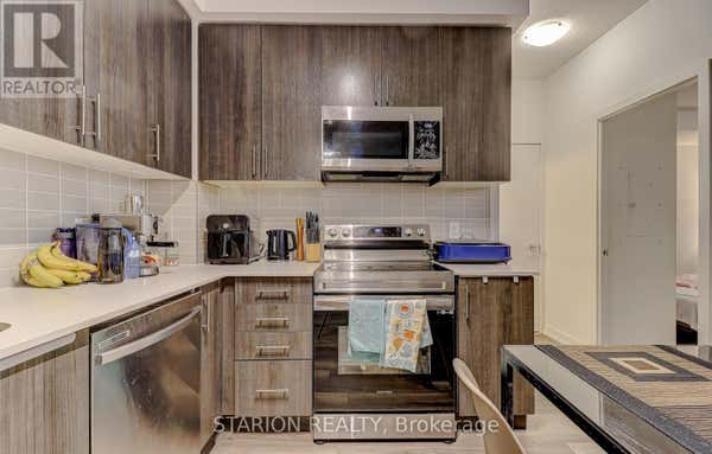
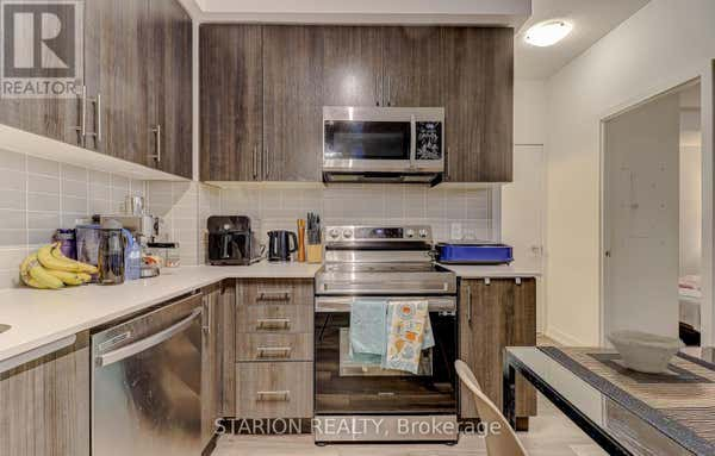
+ bowl (642, 351)
